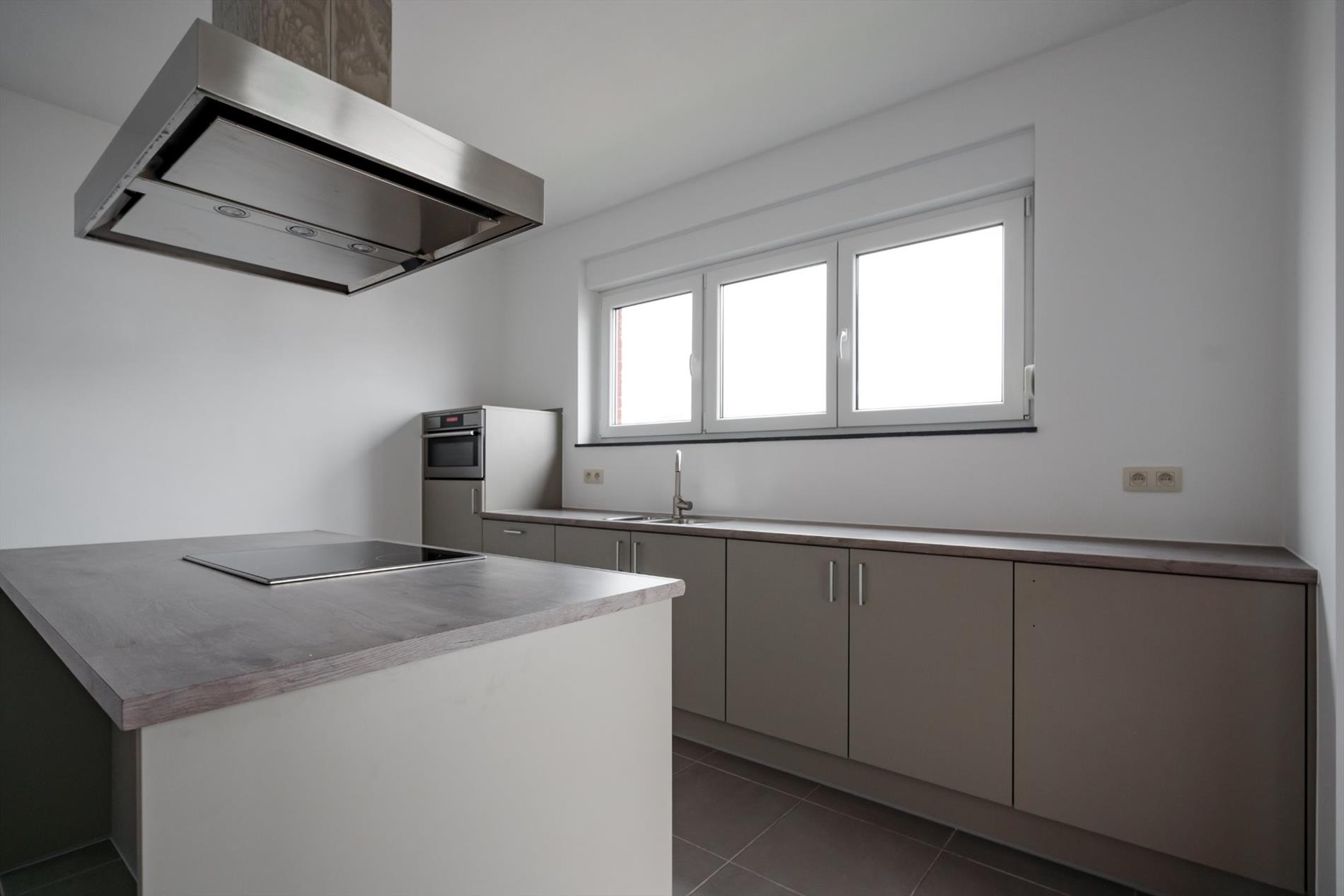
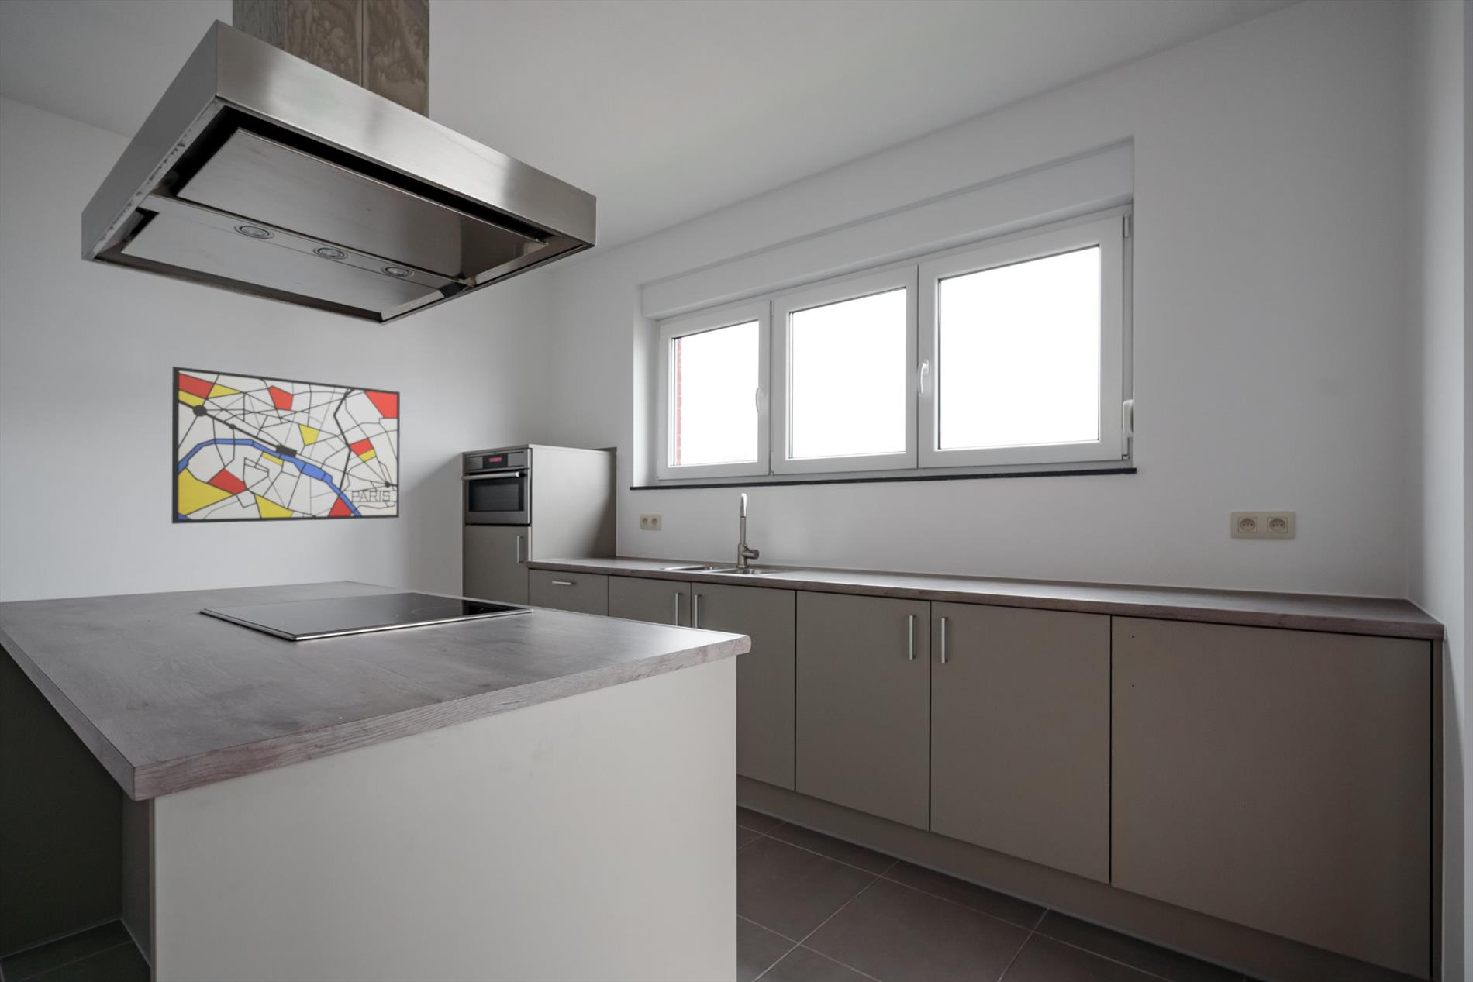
+ wall art (298, 450)
